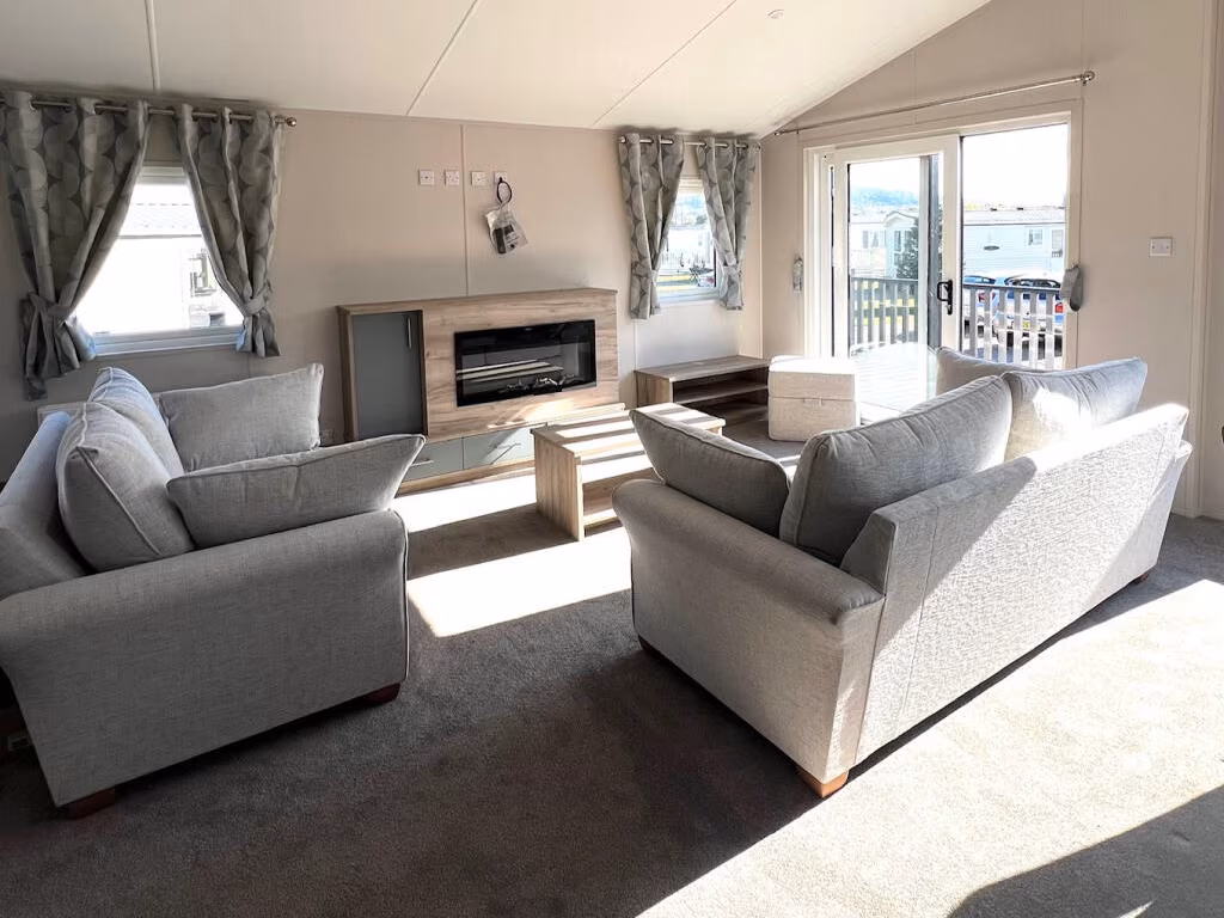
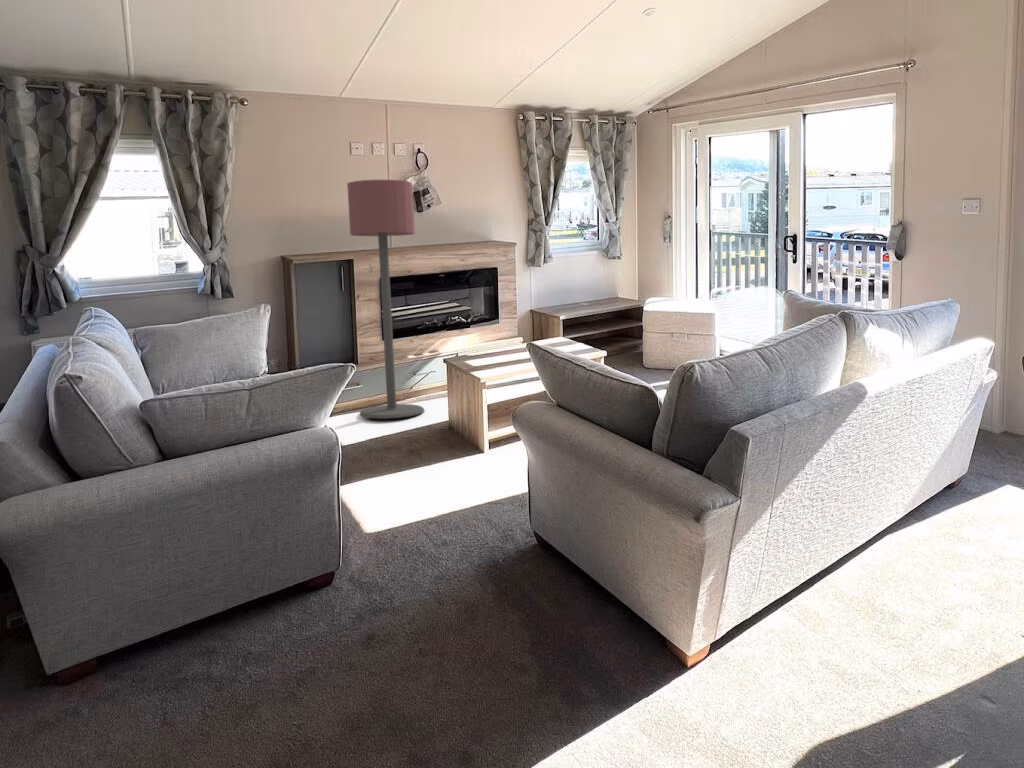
+ floor lamp (386, 300)
